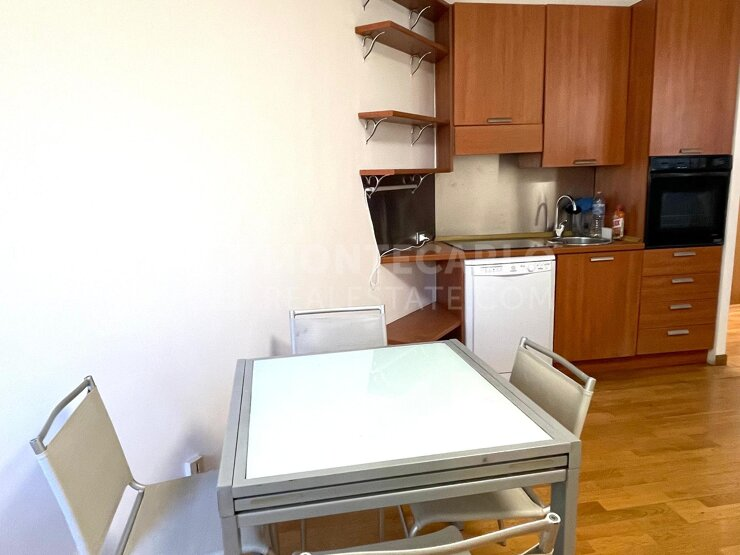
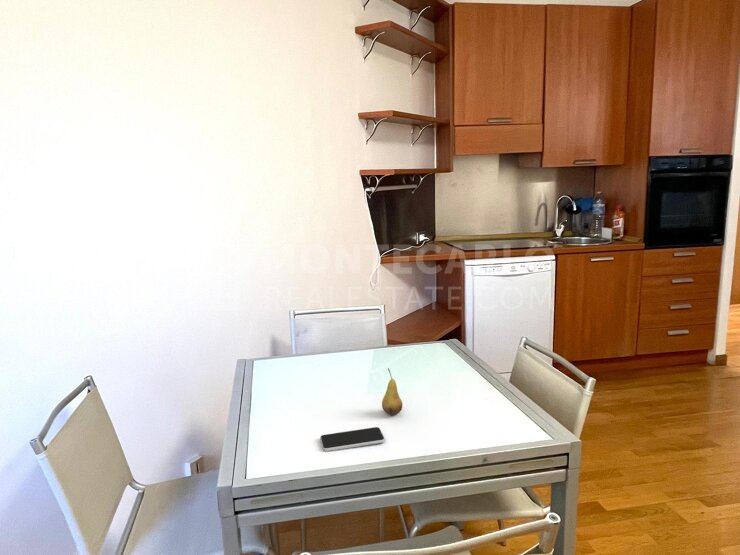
+ smartphone (352, 438)
+ fruit (391, 392)
